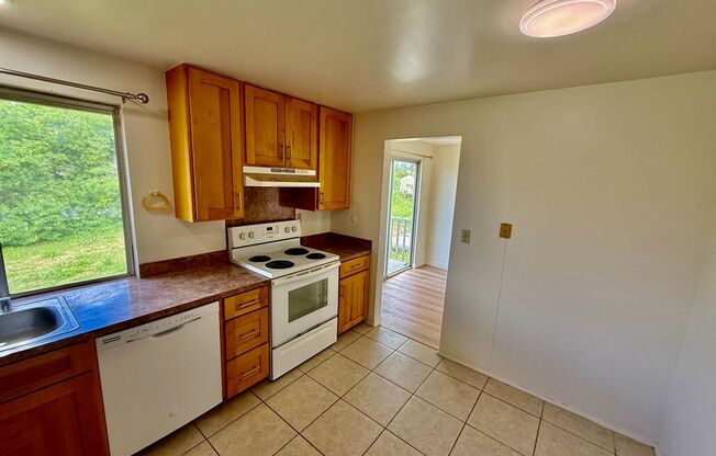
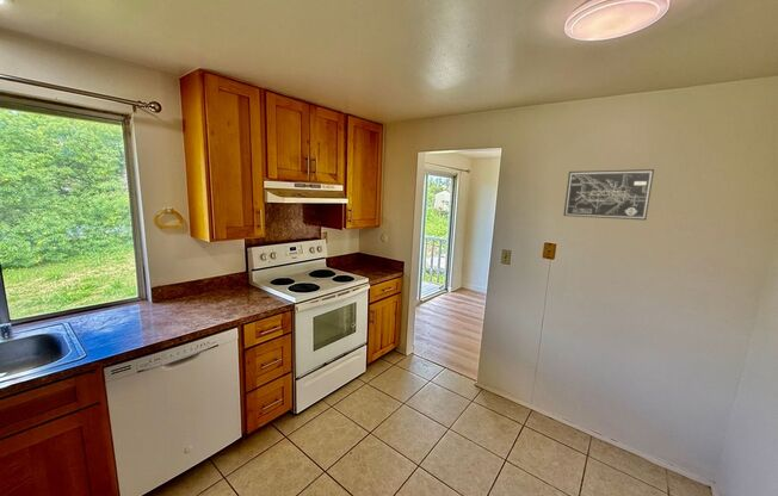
+ wall art (605, 194)
